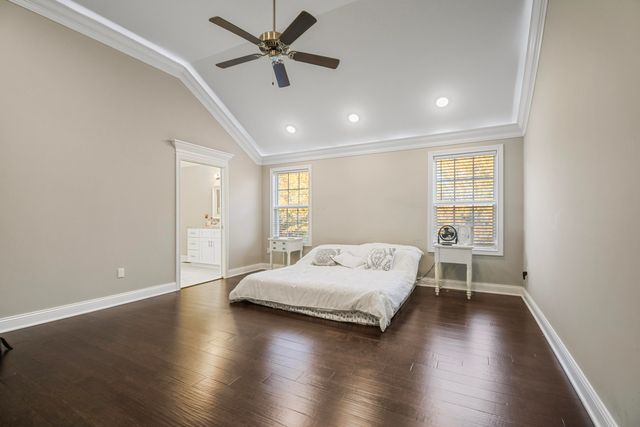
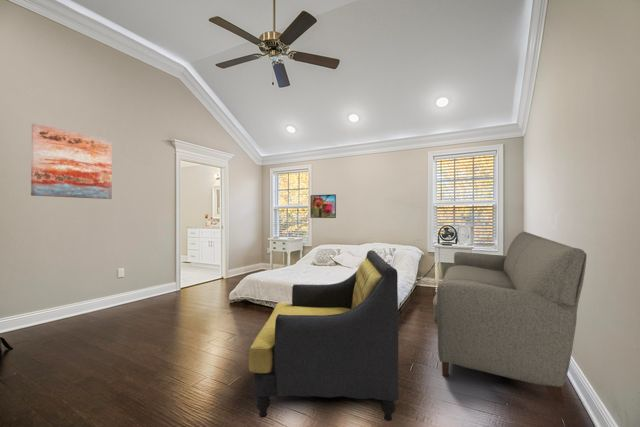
+ armchair (324, 318)
+ wall art (75, 165)
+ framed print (322, 206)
+ sofa (491, 286)
